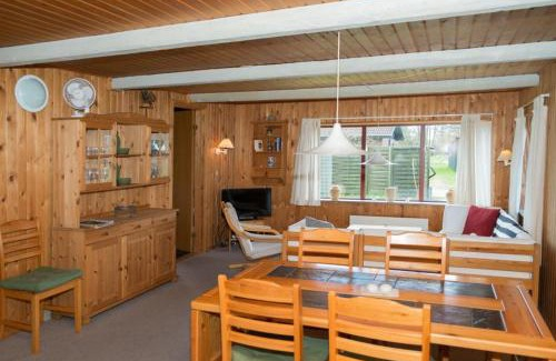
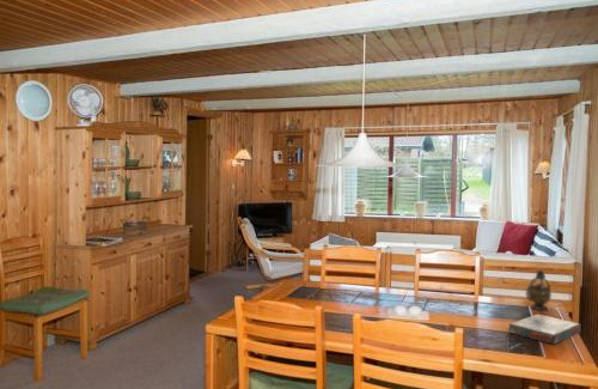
+ board game (544, 328)
+ teapot (542, 287)
